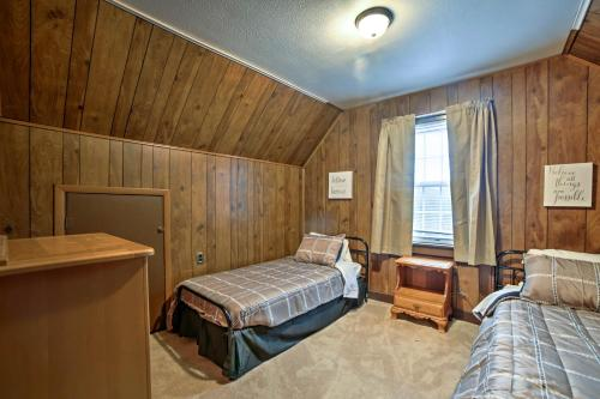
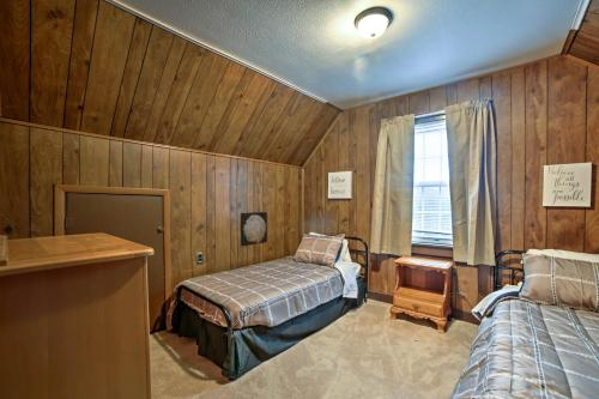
+ wall art (254, 228)
